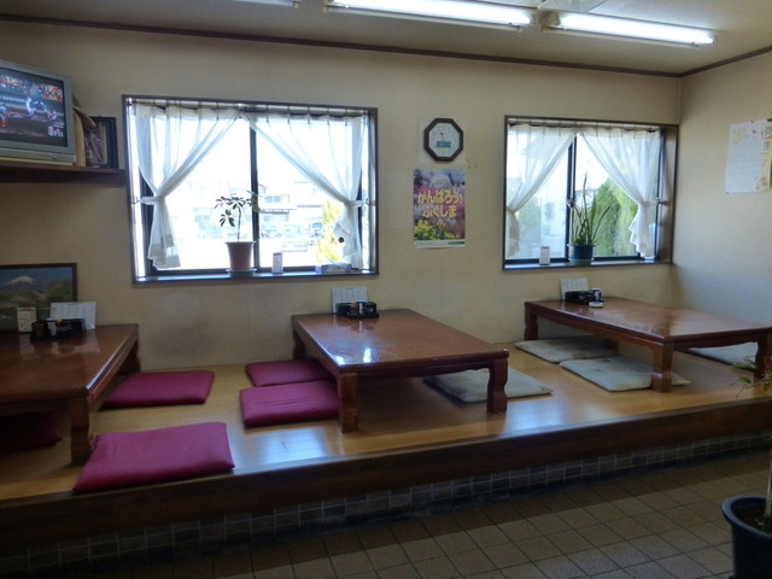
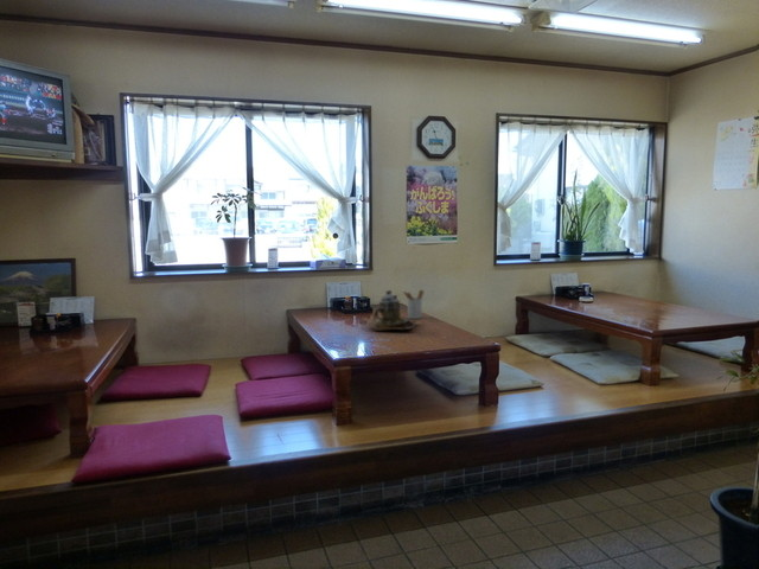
+ teapot (394, 308)
+ utensil holder (412, 303)
